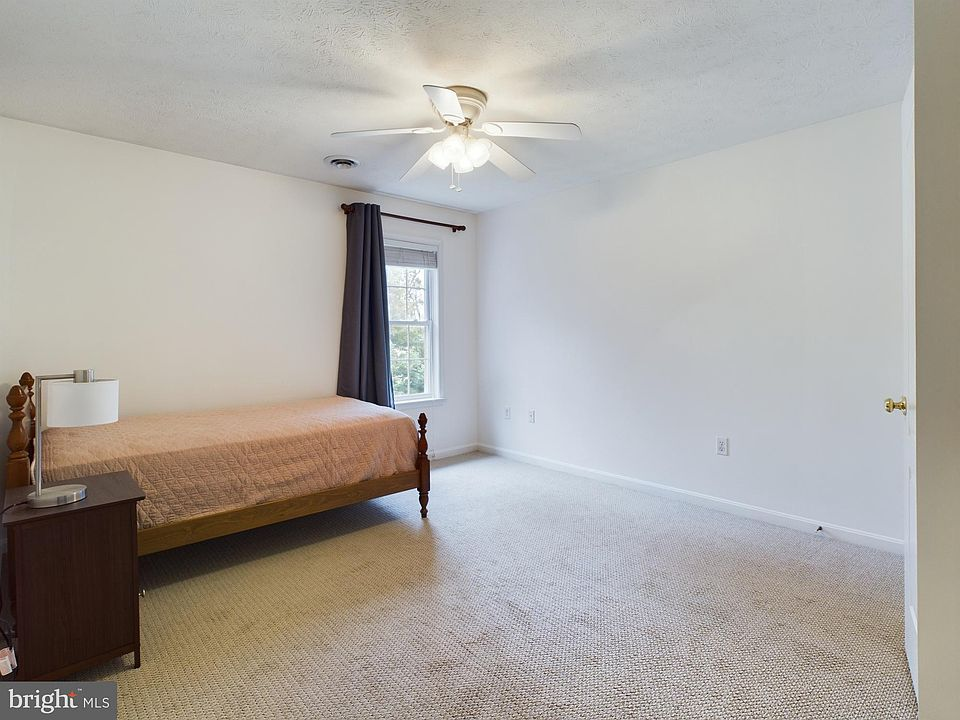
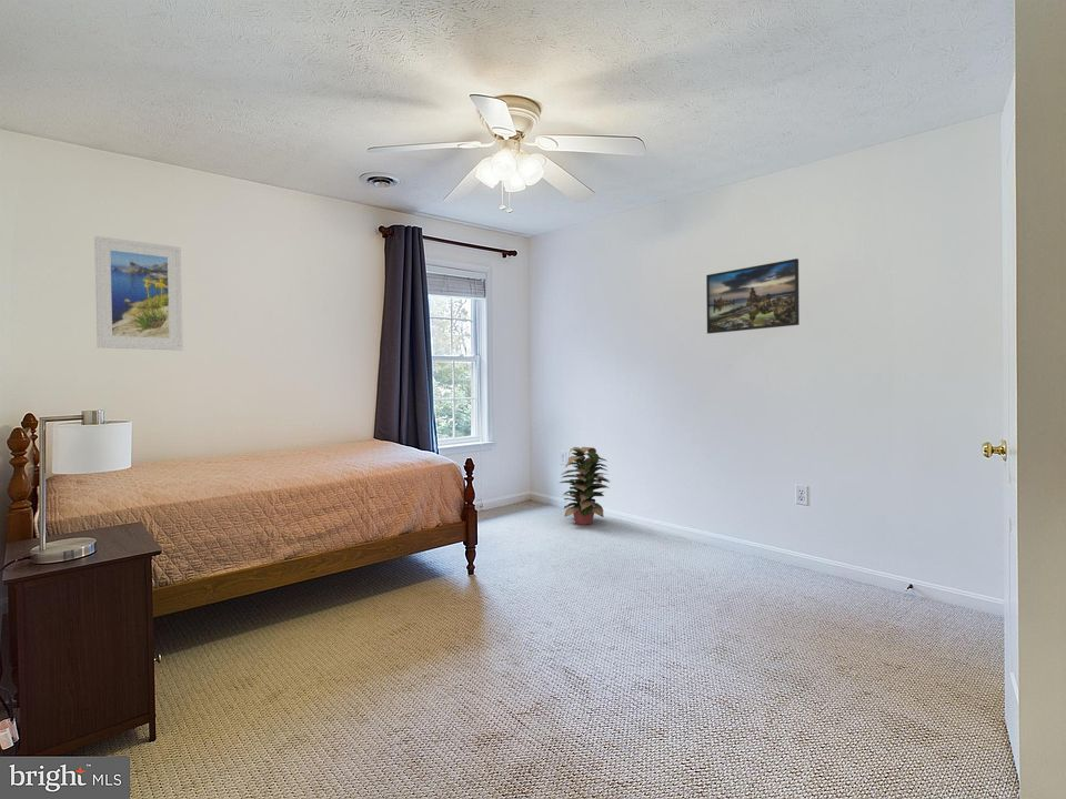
+ decorative plant (584, 484)
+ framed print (140, 295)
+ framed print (750, 299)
